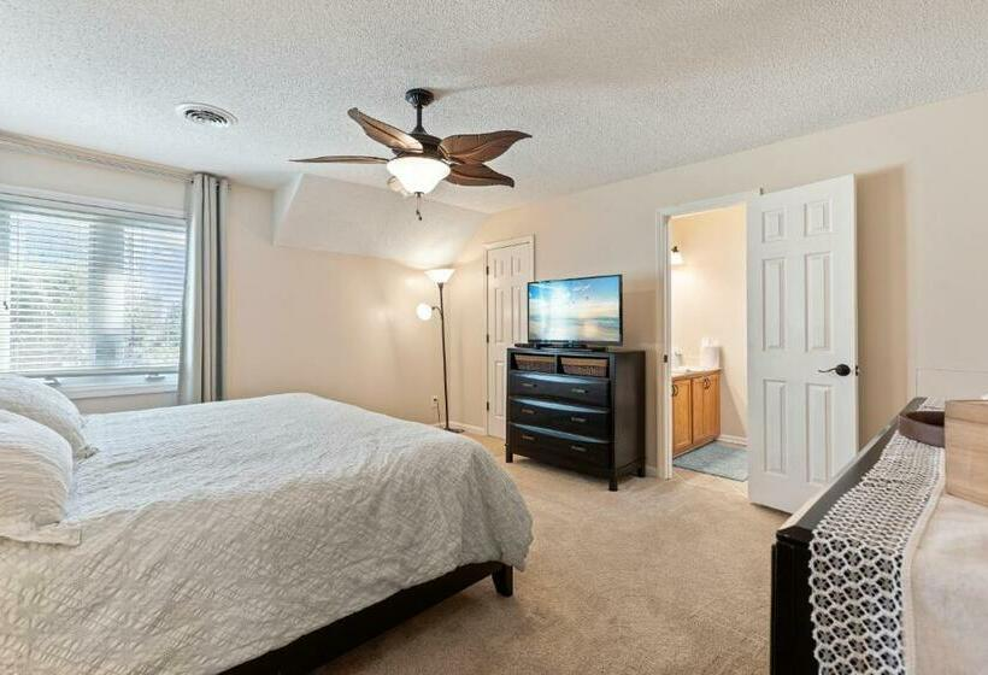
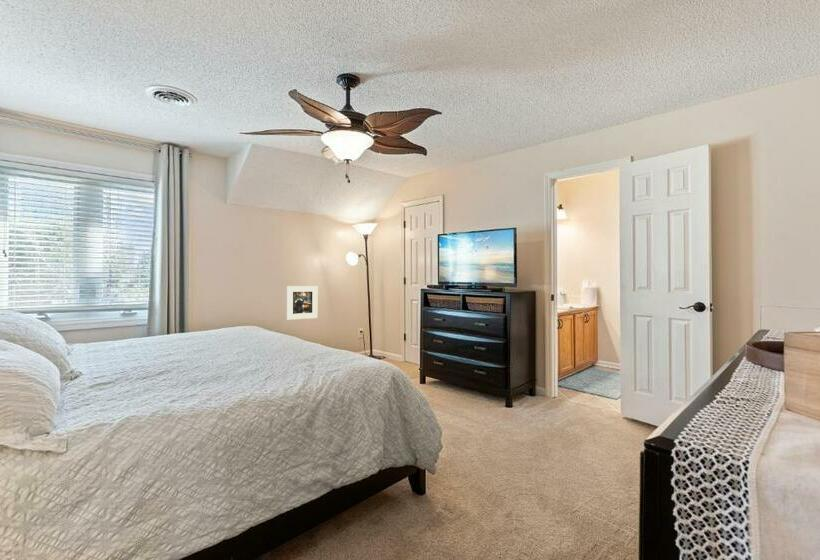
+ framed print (302, 302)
